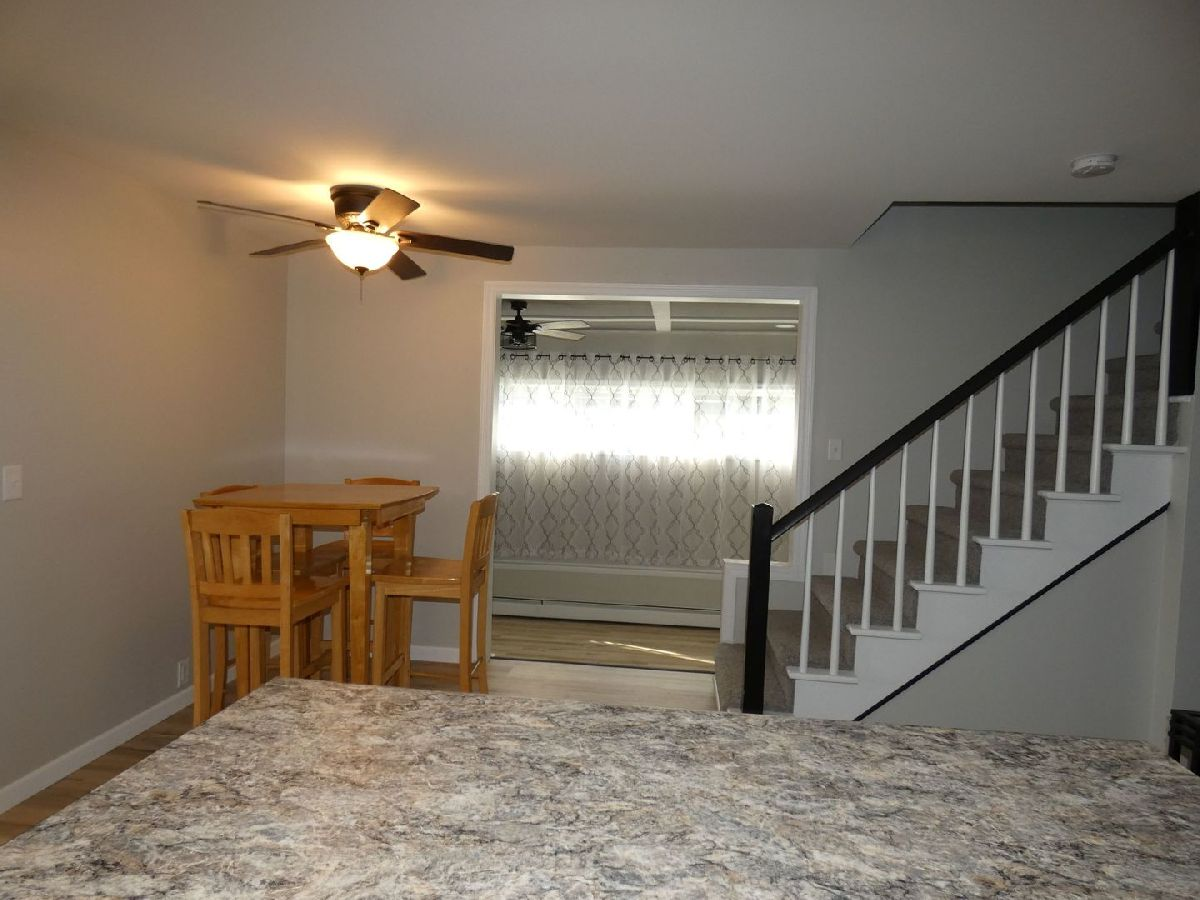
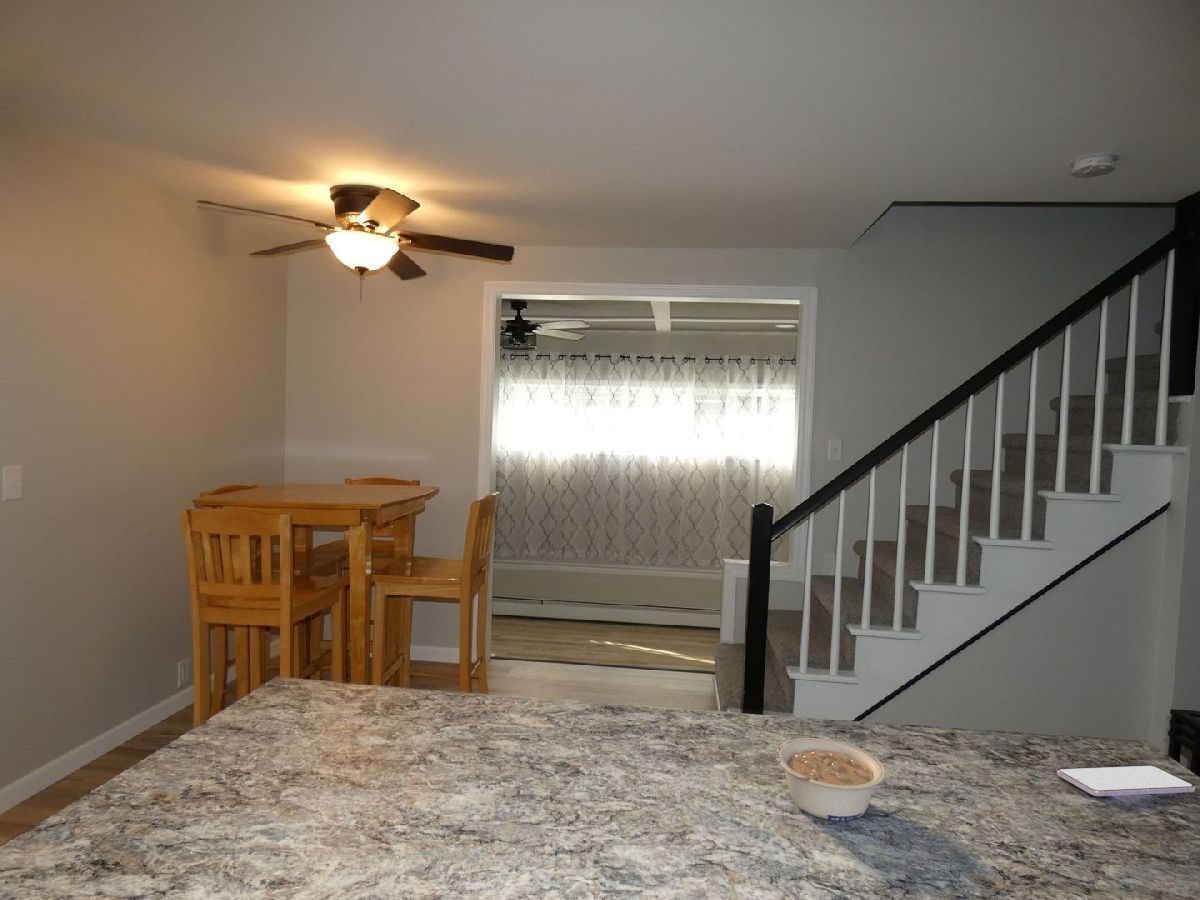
+ legume (829, 779)
+ smartphone (1124, 779)
